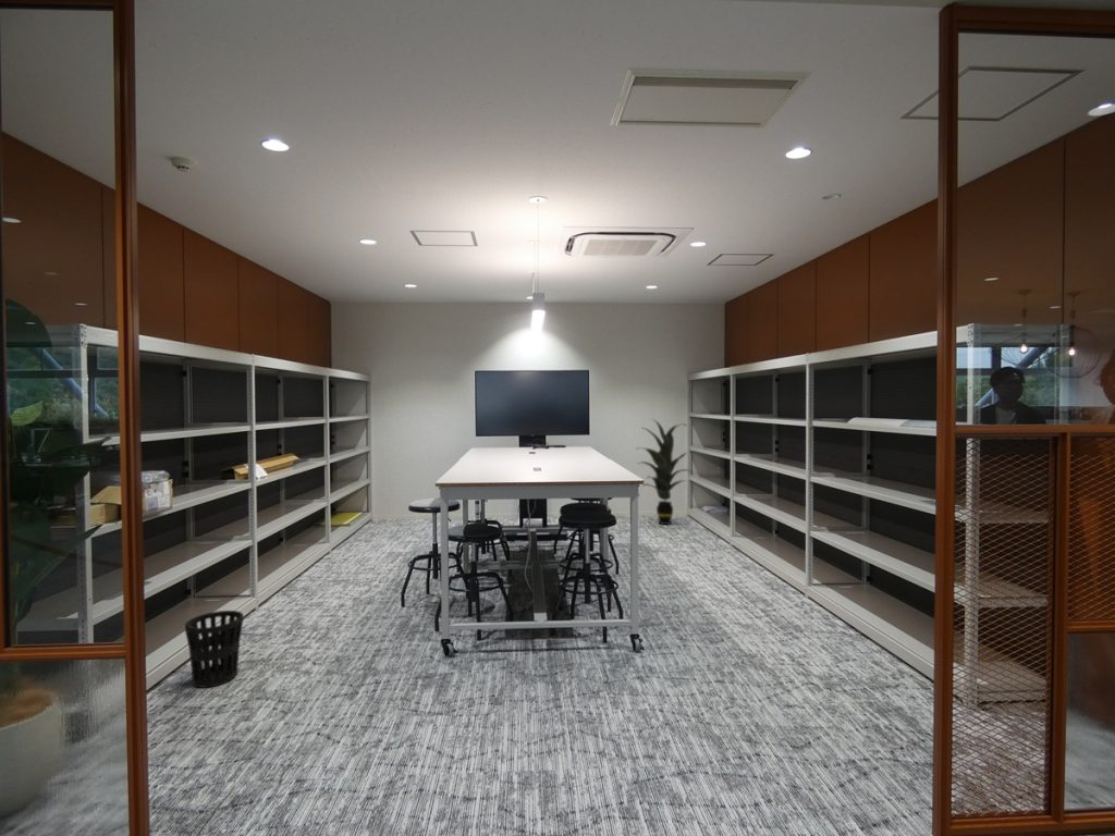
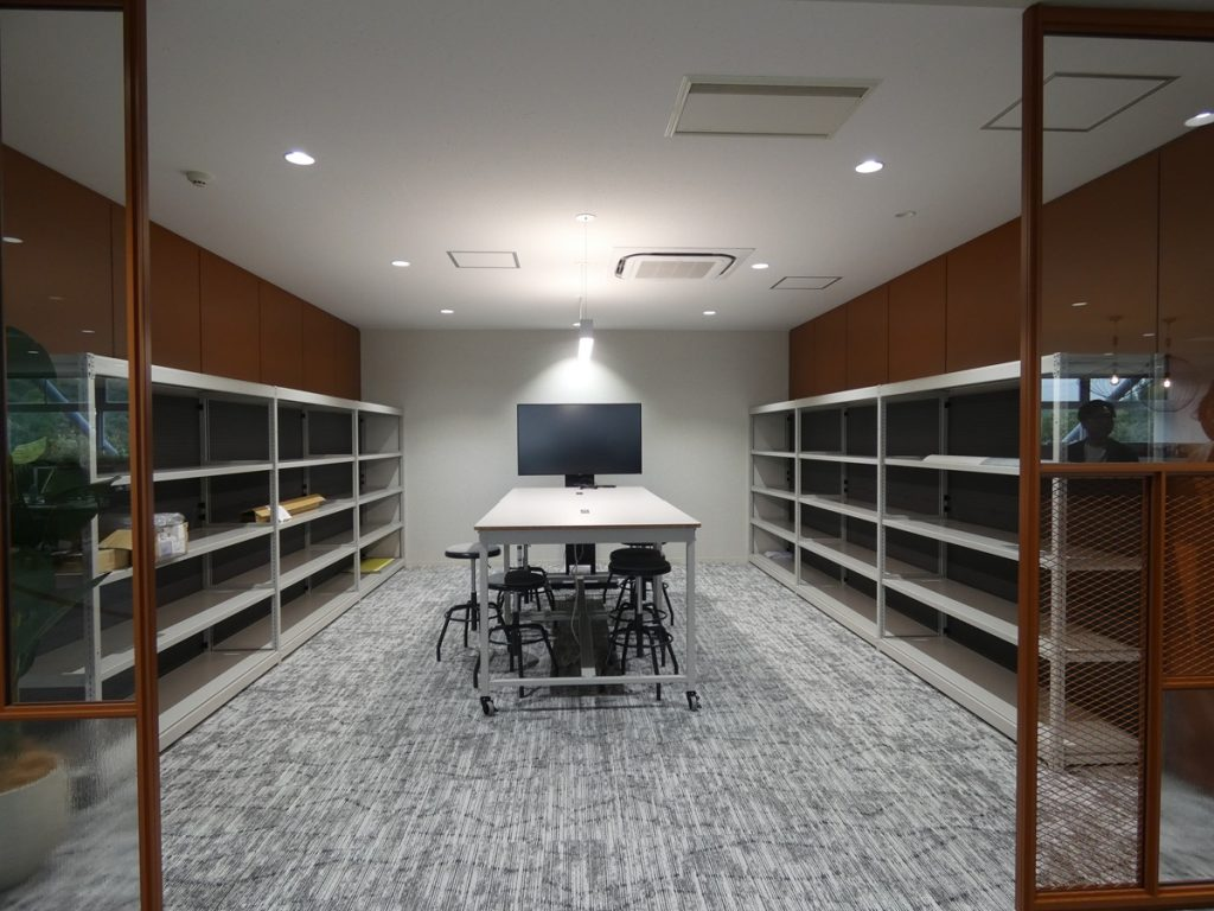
- wastebasket (215, 648)
- indoor plant (660, 470)
